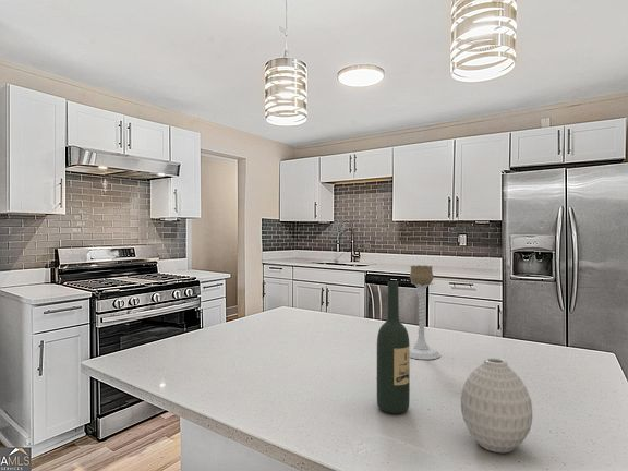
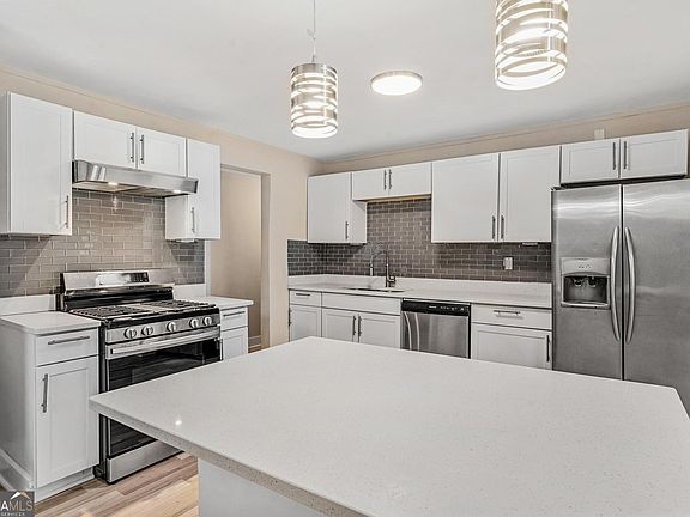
- candle holder (421, 310)
- wine bottle (392, 345)
- vase (495, 402)
